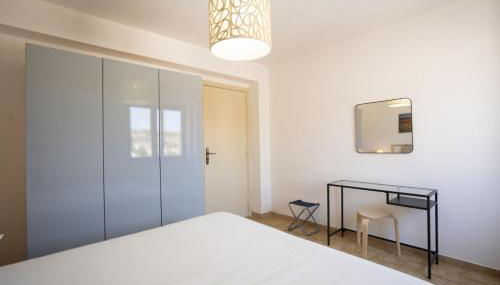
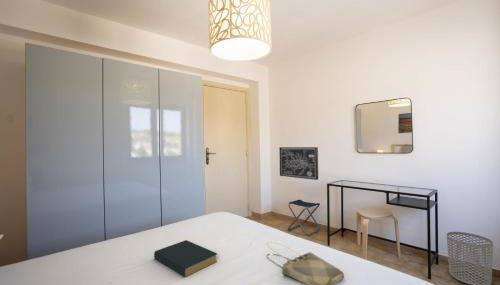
+ waste bin (469, 258)
+ hardback book (185, 256)
+ tote bag (297, 261)
+ wall art (297, 162)
